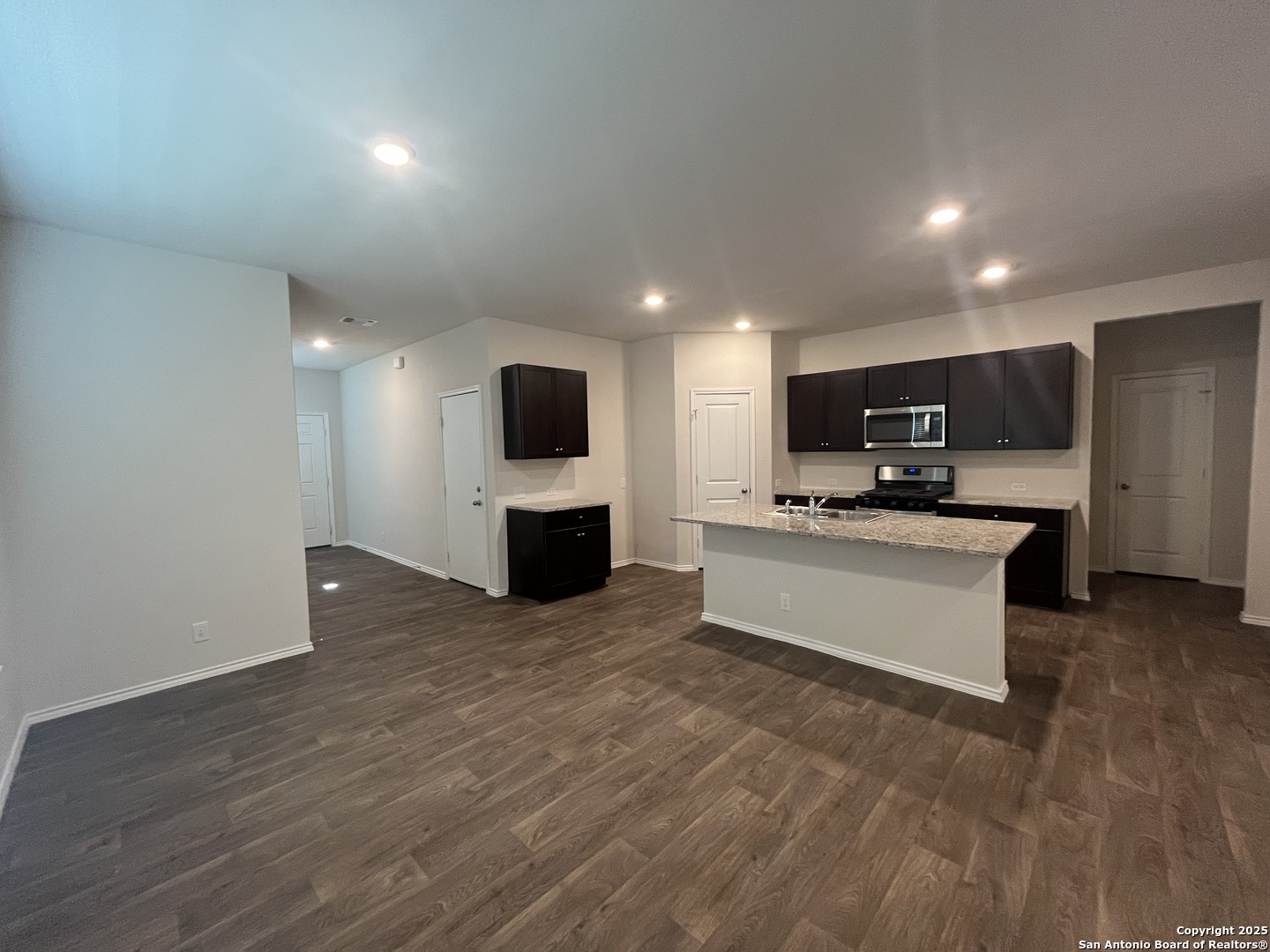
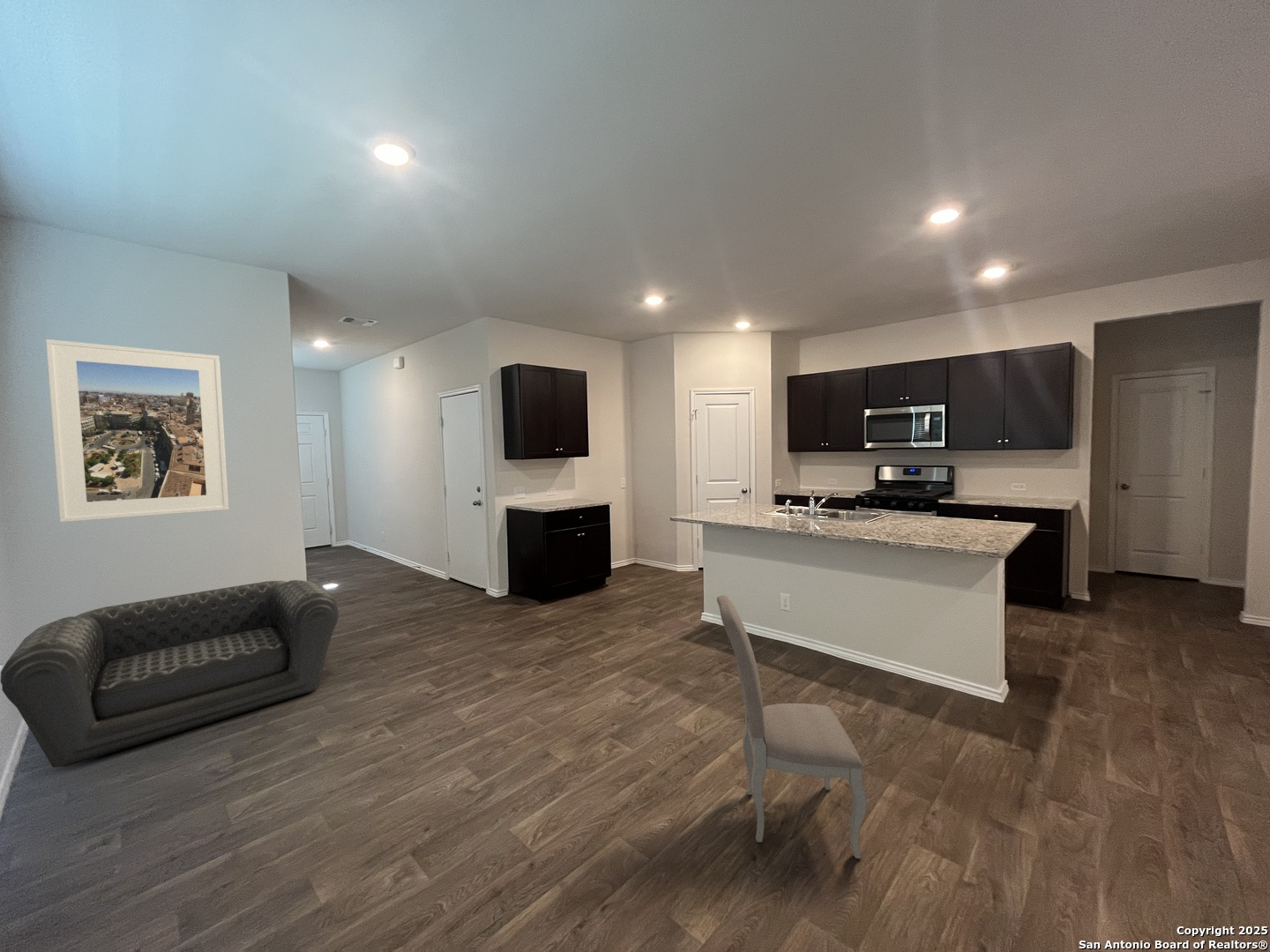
+ sofa (198, 652)
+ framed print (146, 432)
+ dining chair (792, 709)
